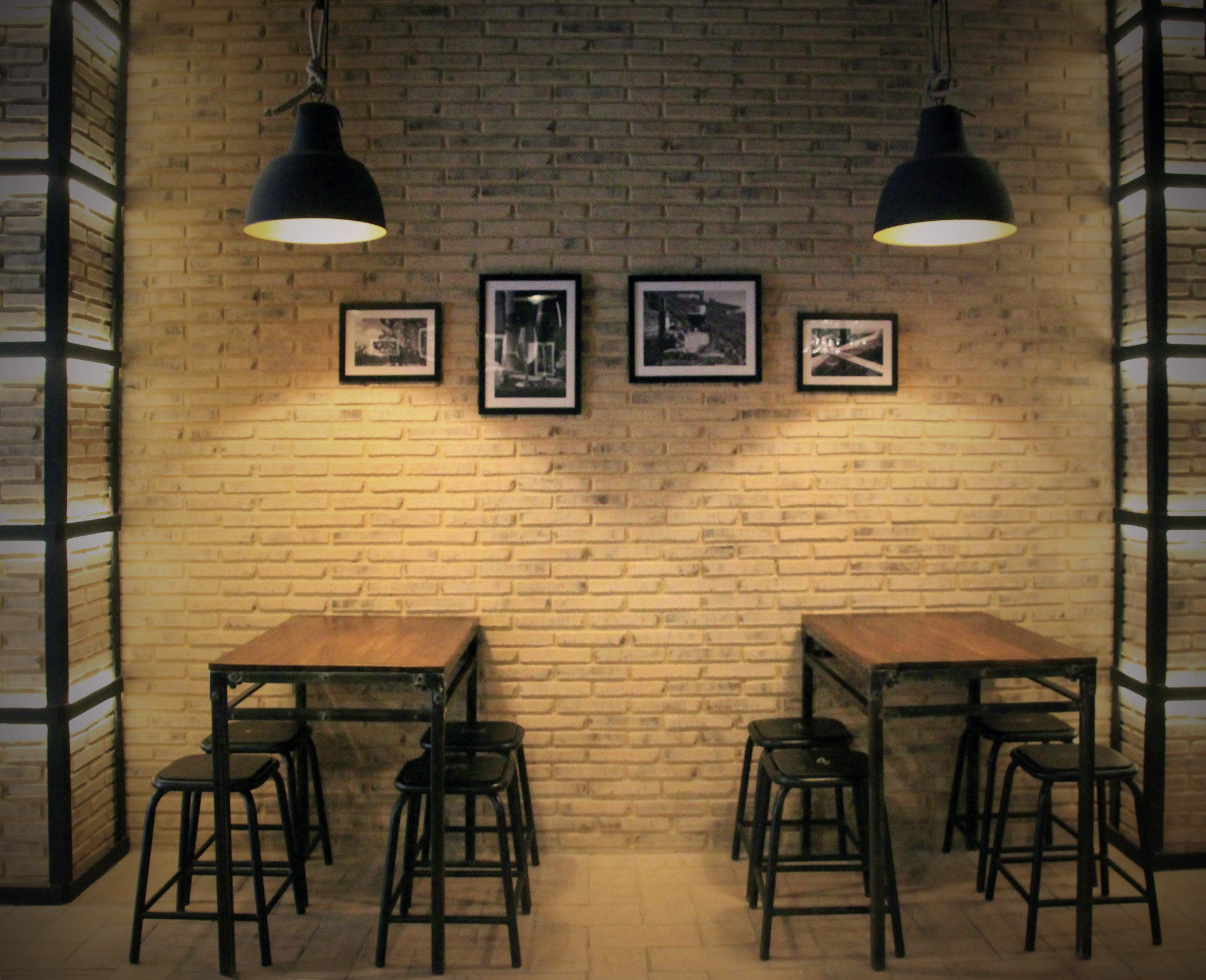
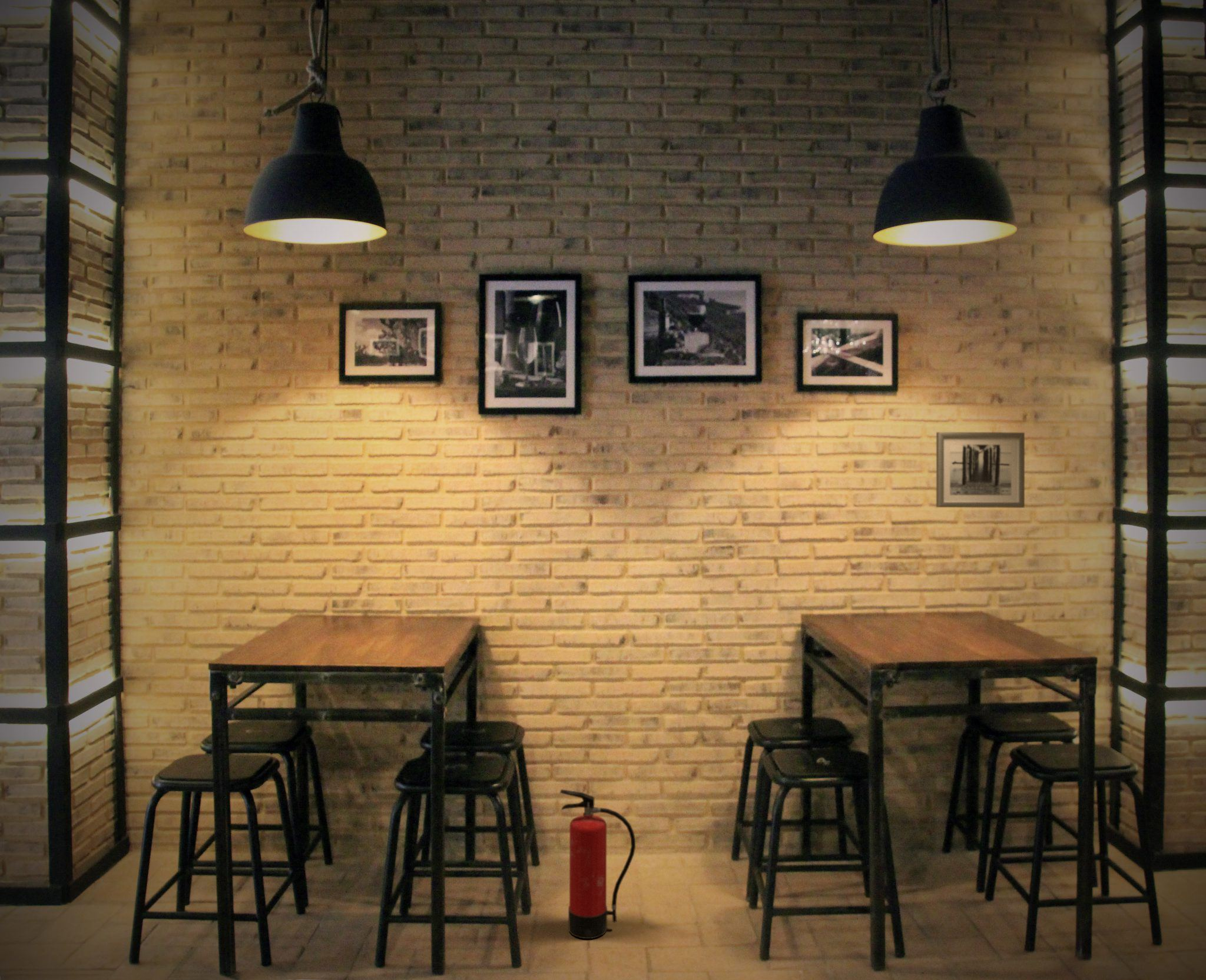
+ fire extinguisher (597, 860)
+ wall art (980, 470)
